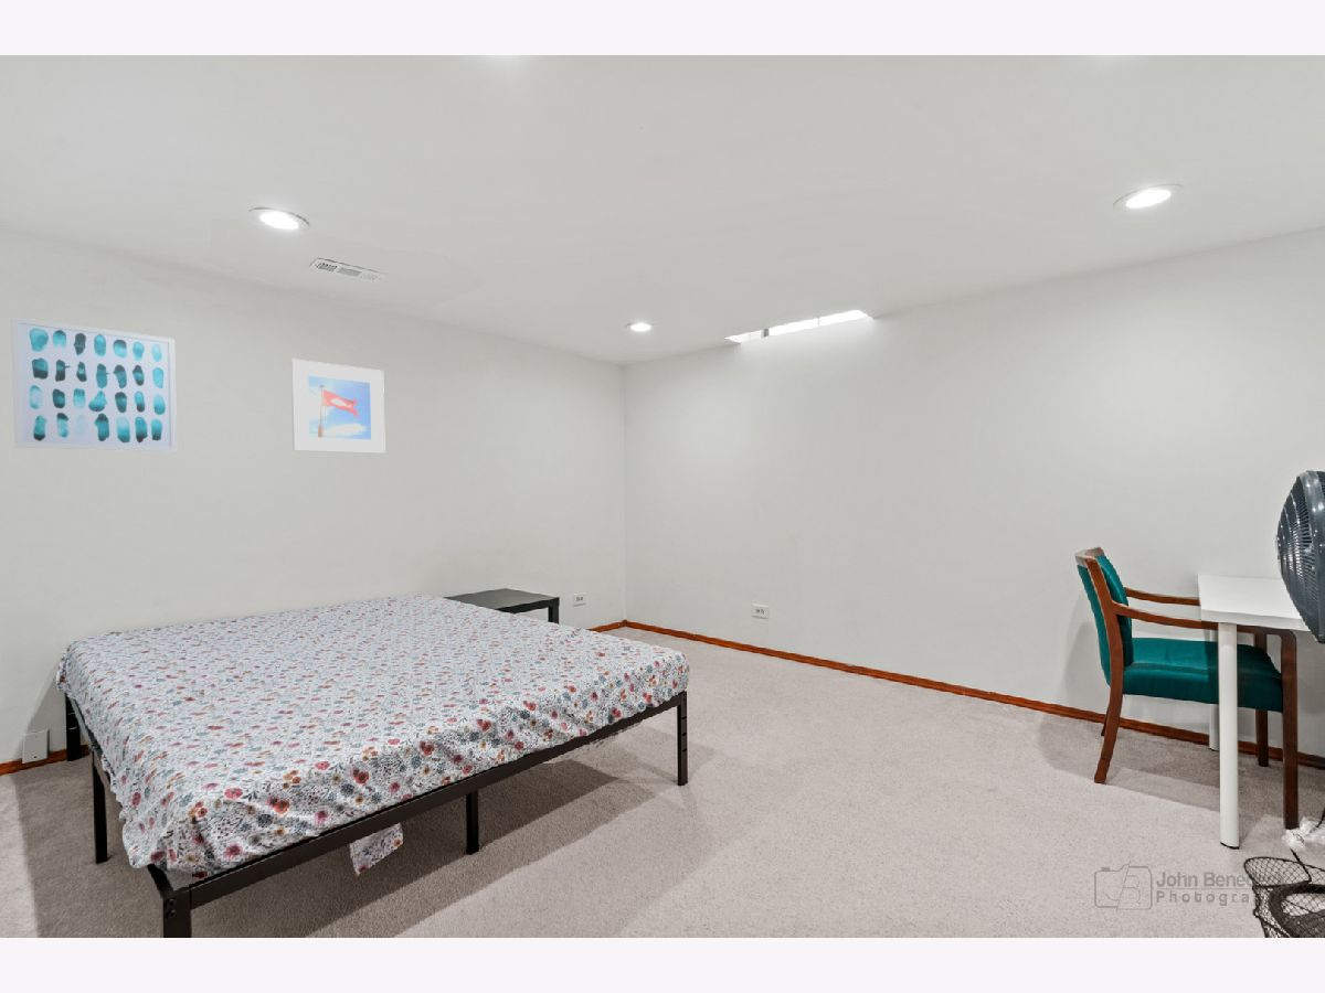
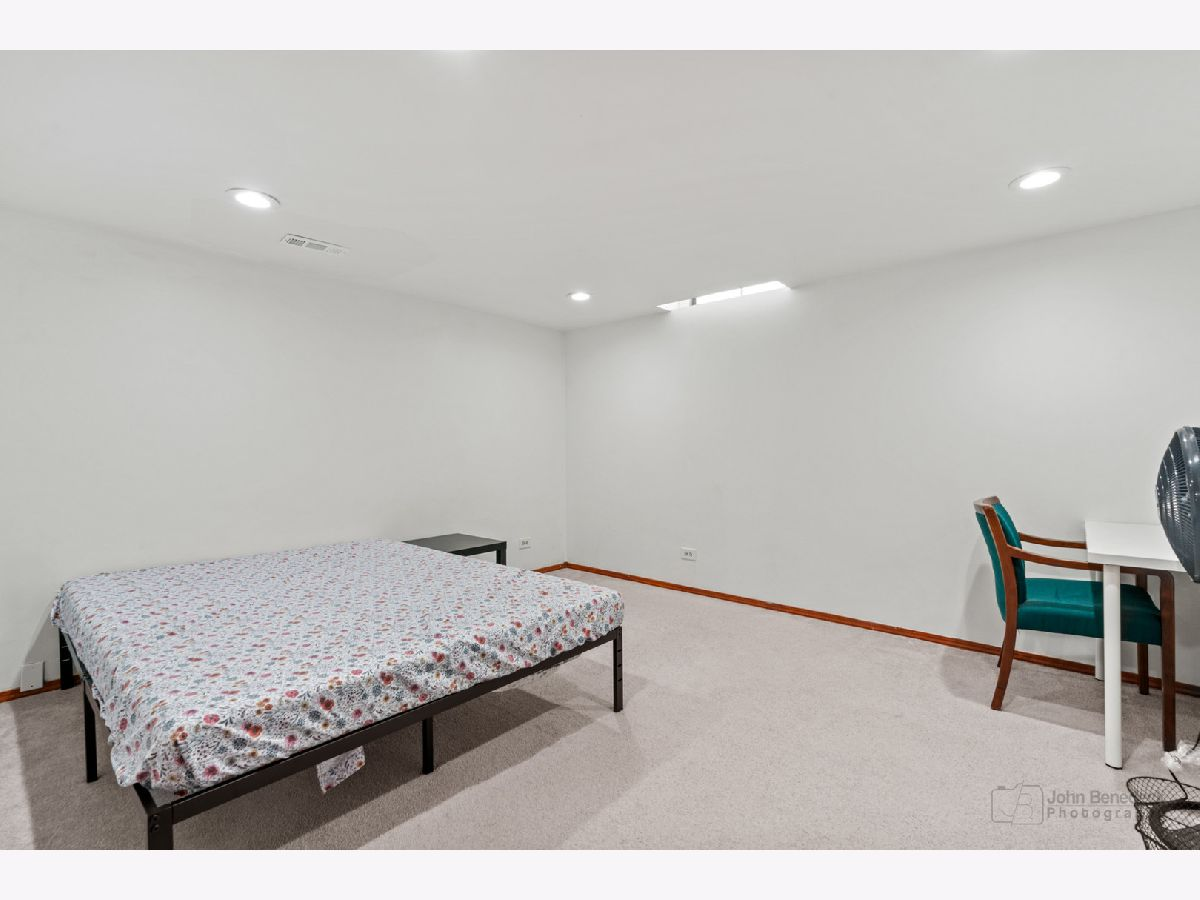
- wall art (99, 388)
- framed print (340, 408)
